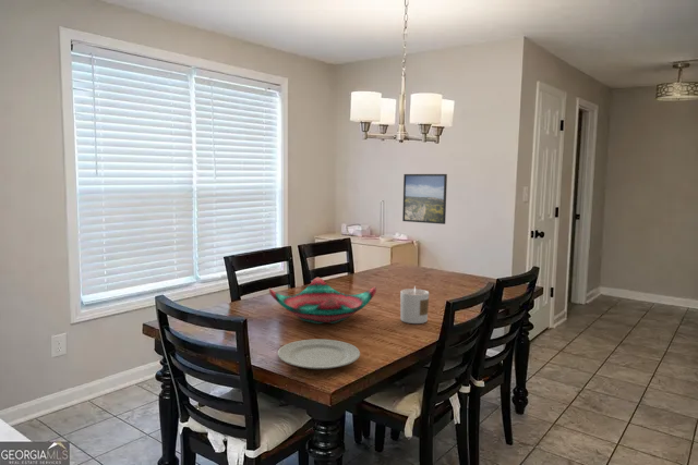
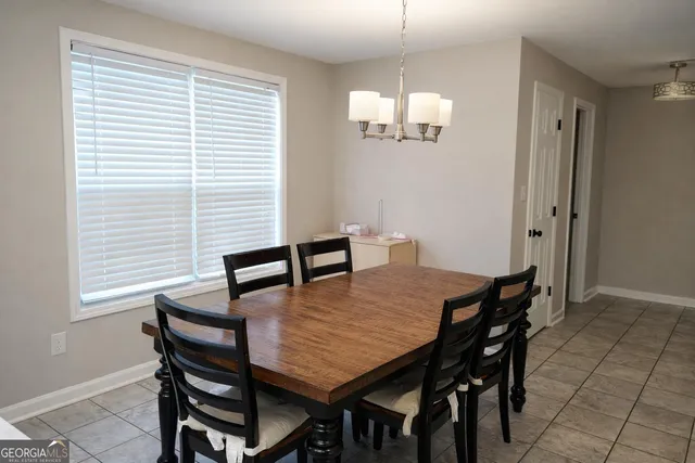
- candle (413, 303)
- chinaware (318, 355)
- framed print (423, 198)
- decorative bowl (323, 302)
